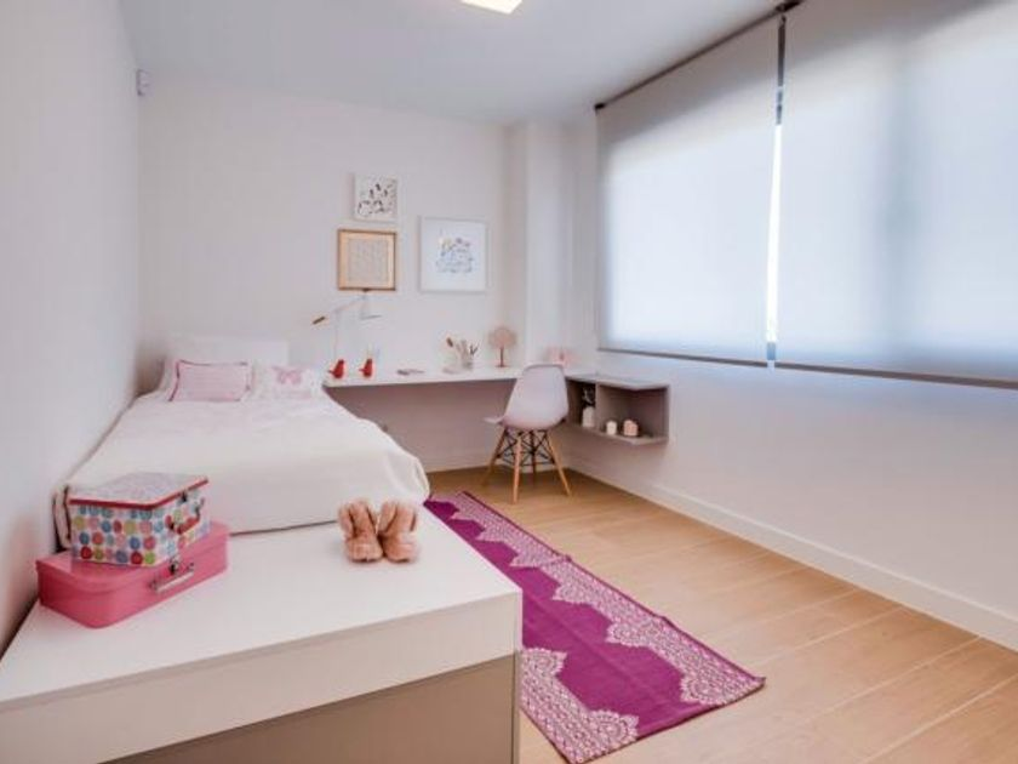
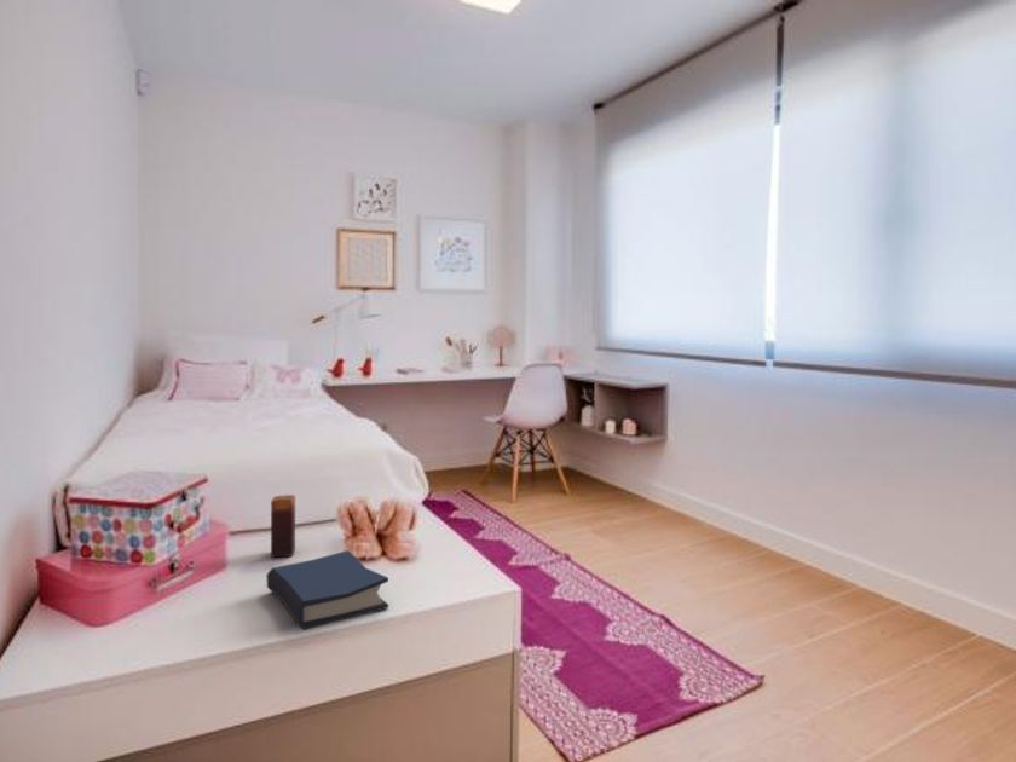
+ candle (283, 525)
+ hardback book (325, 584)
